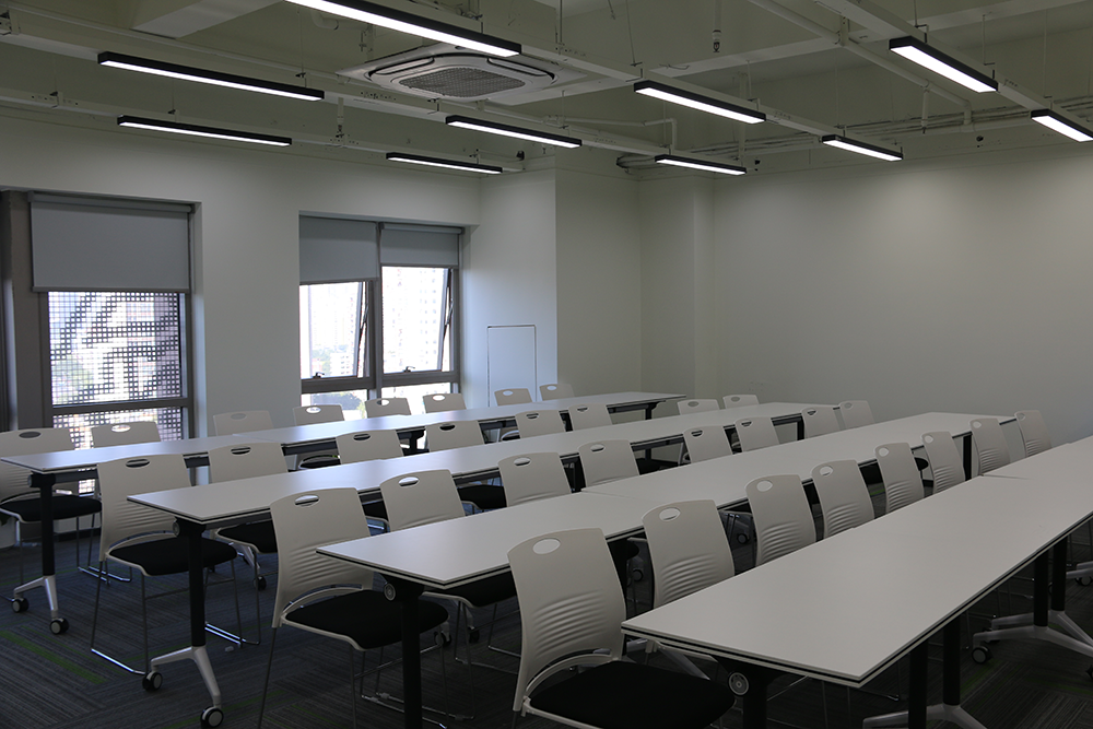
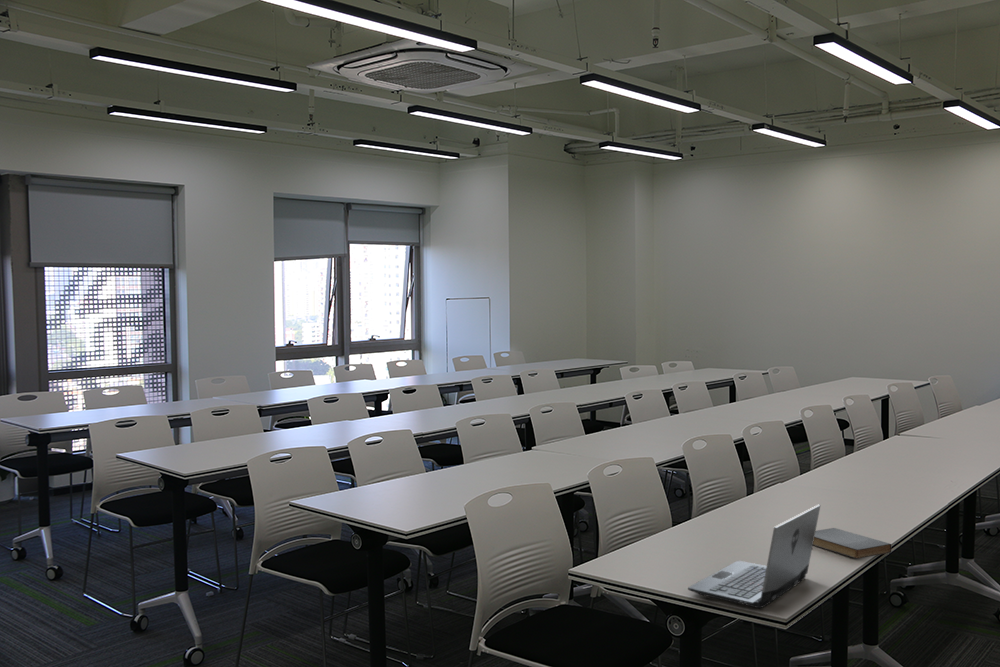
+ book (845, 542)
+ laptop (769, 551)
